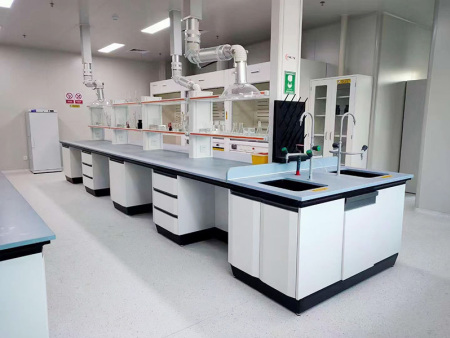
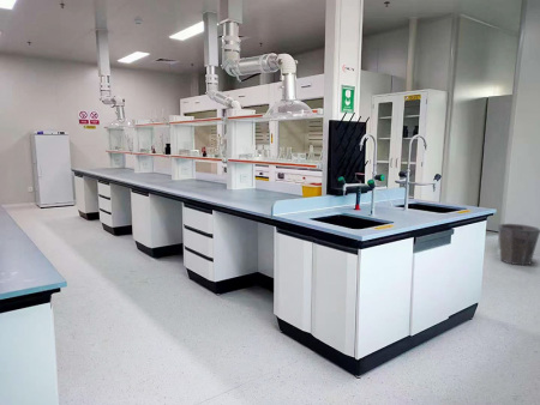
+ waste bin (516, 243)
